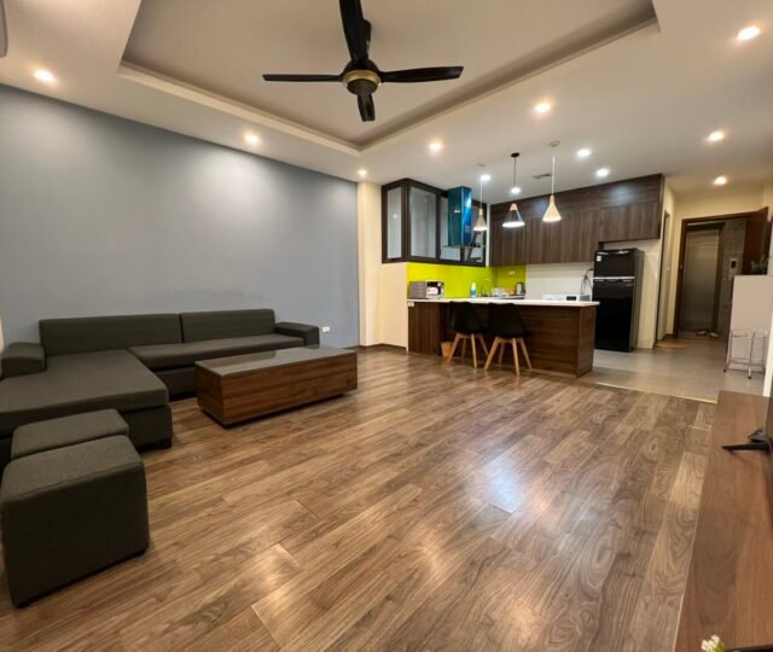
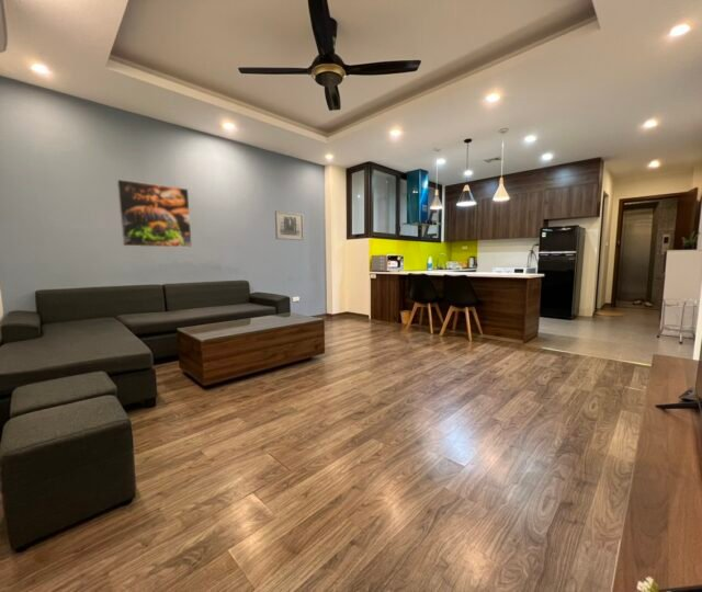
+ wall art (290, 226)
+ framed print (157, 216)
